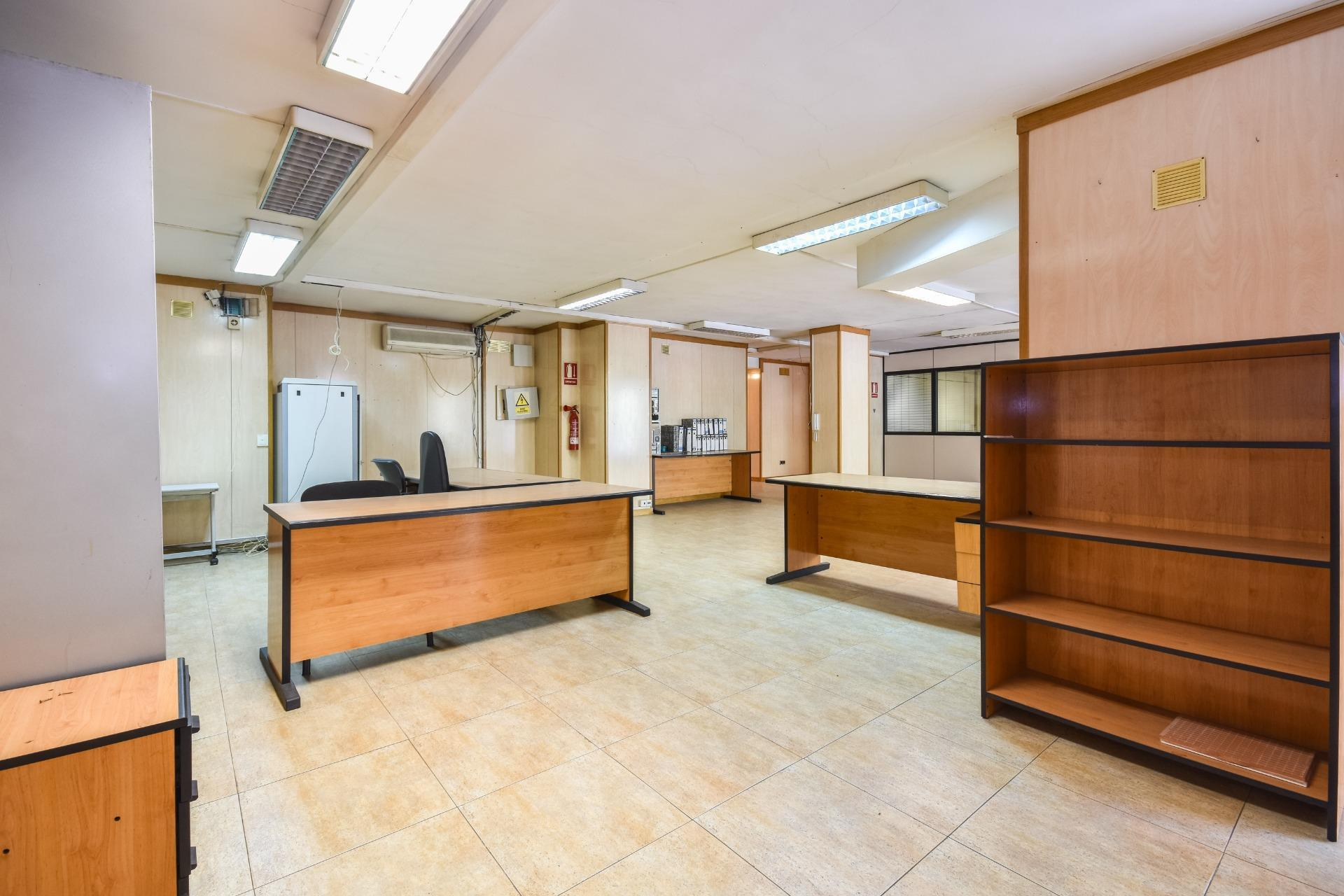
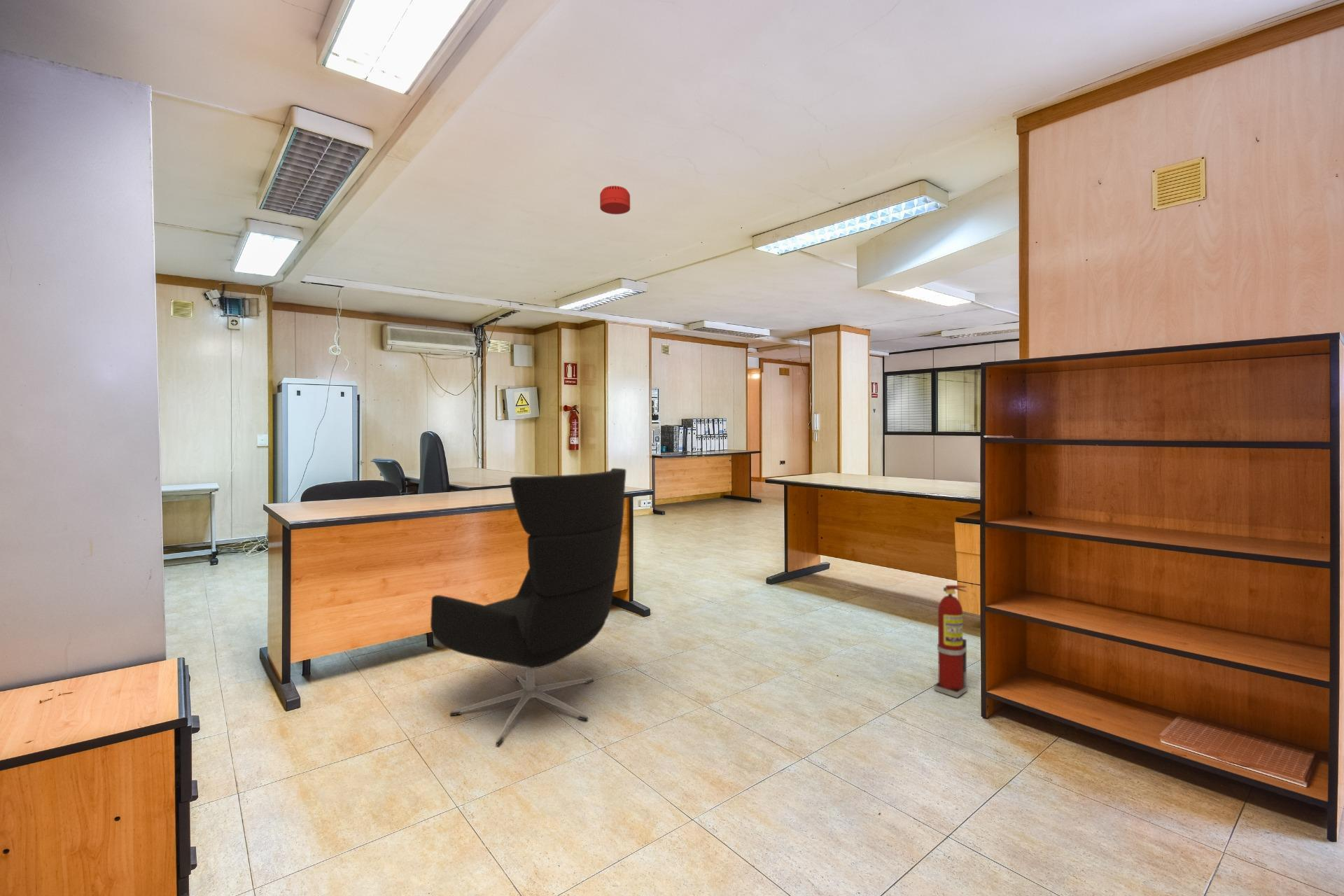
+ fire extinguisher (951, 638)
+ office chair (533, 589)
+ smoke detector (615, 200)
